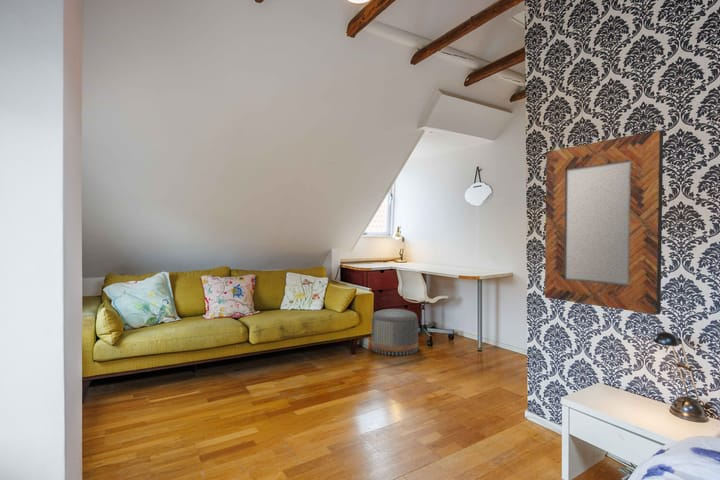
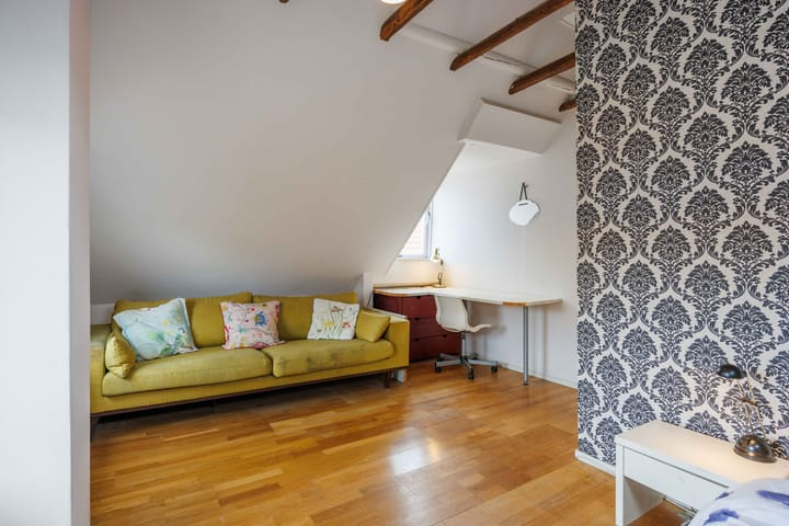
- home mirror (597, 224)
- pouf (394, 329)
